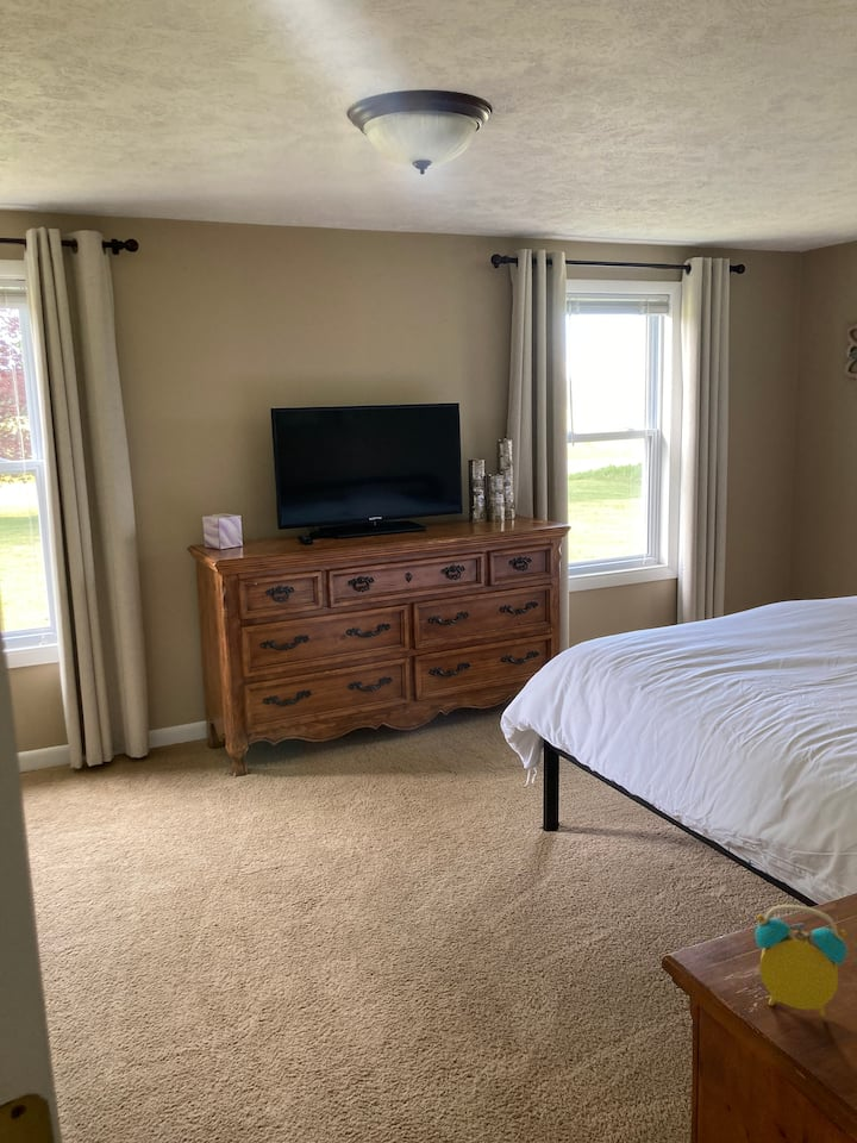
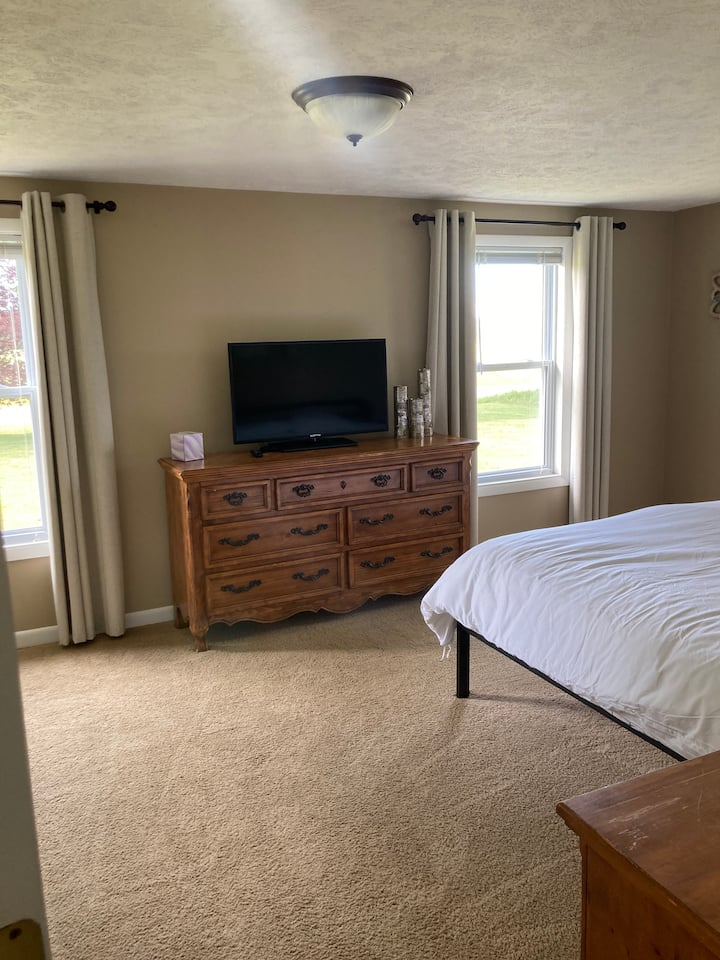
- alarm clock (799, 957)
